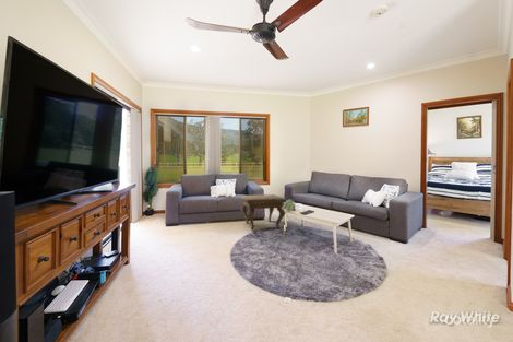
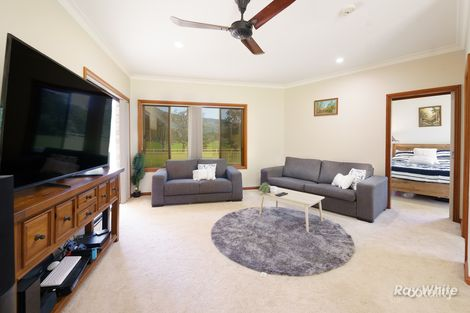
- side table (261, 208)
